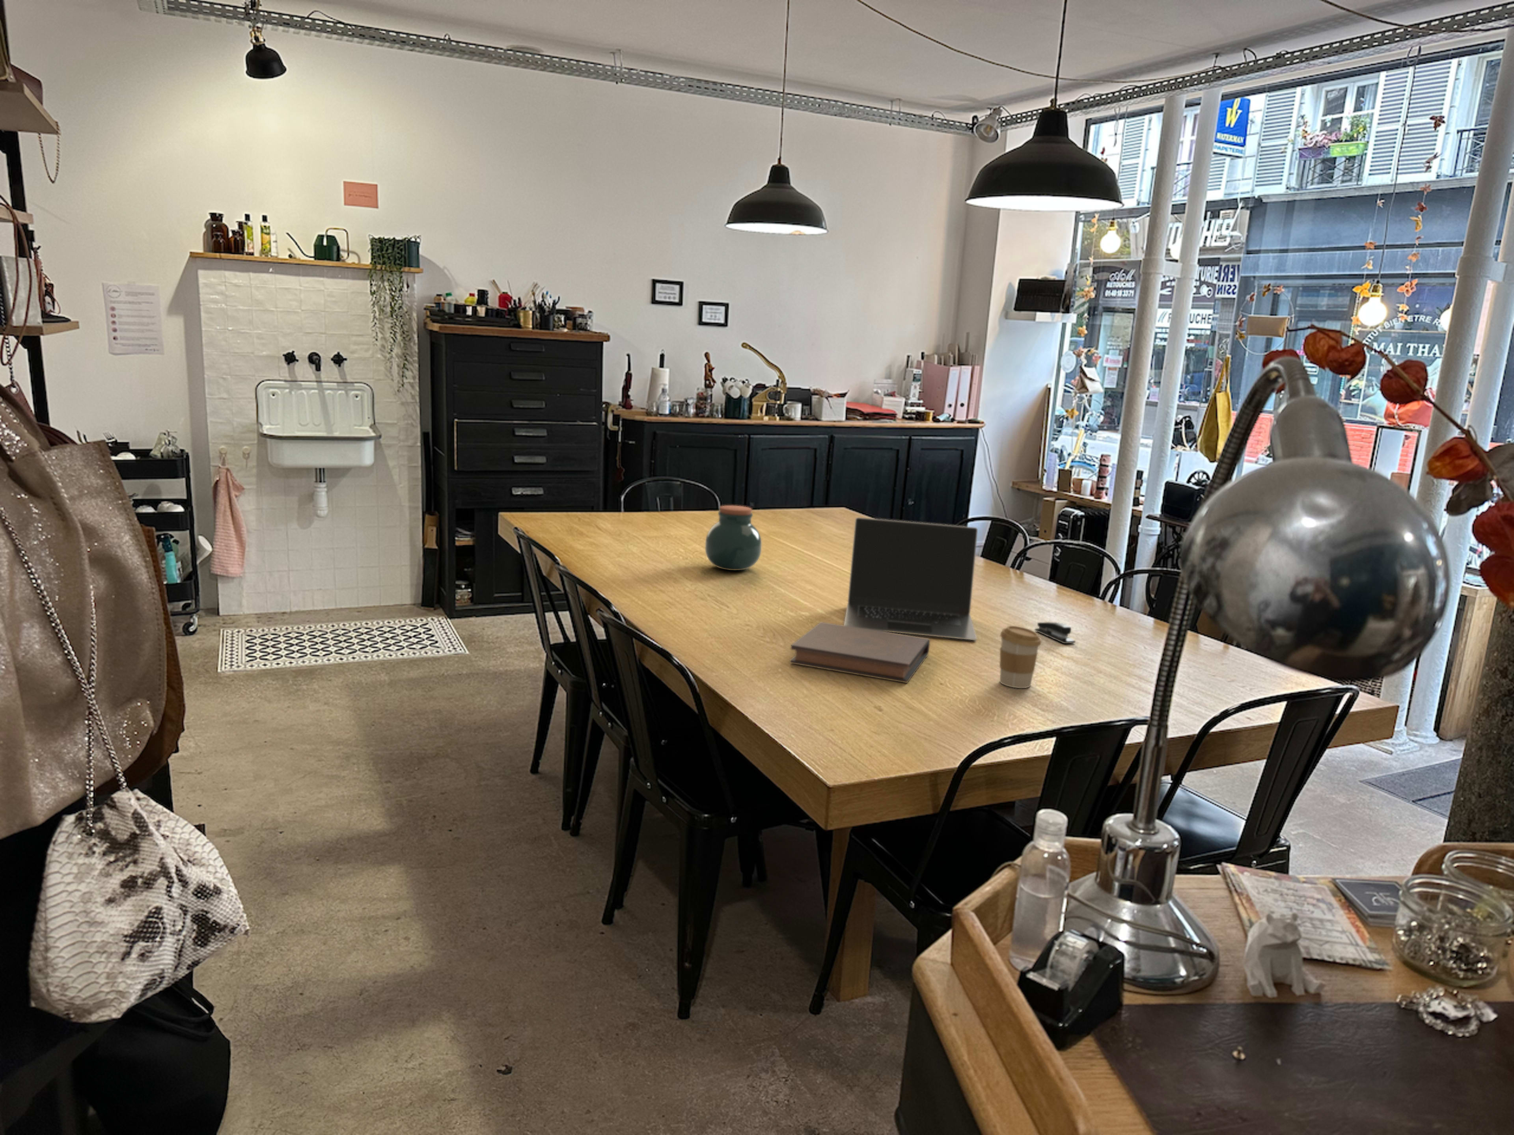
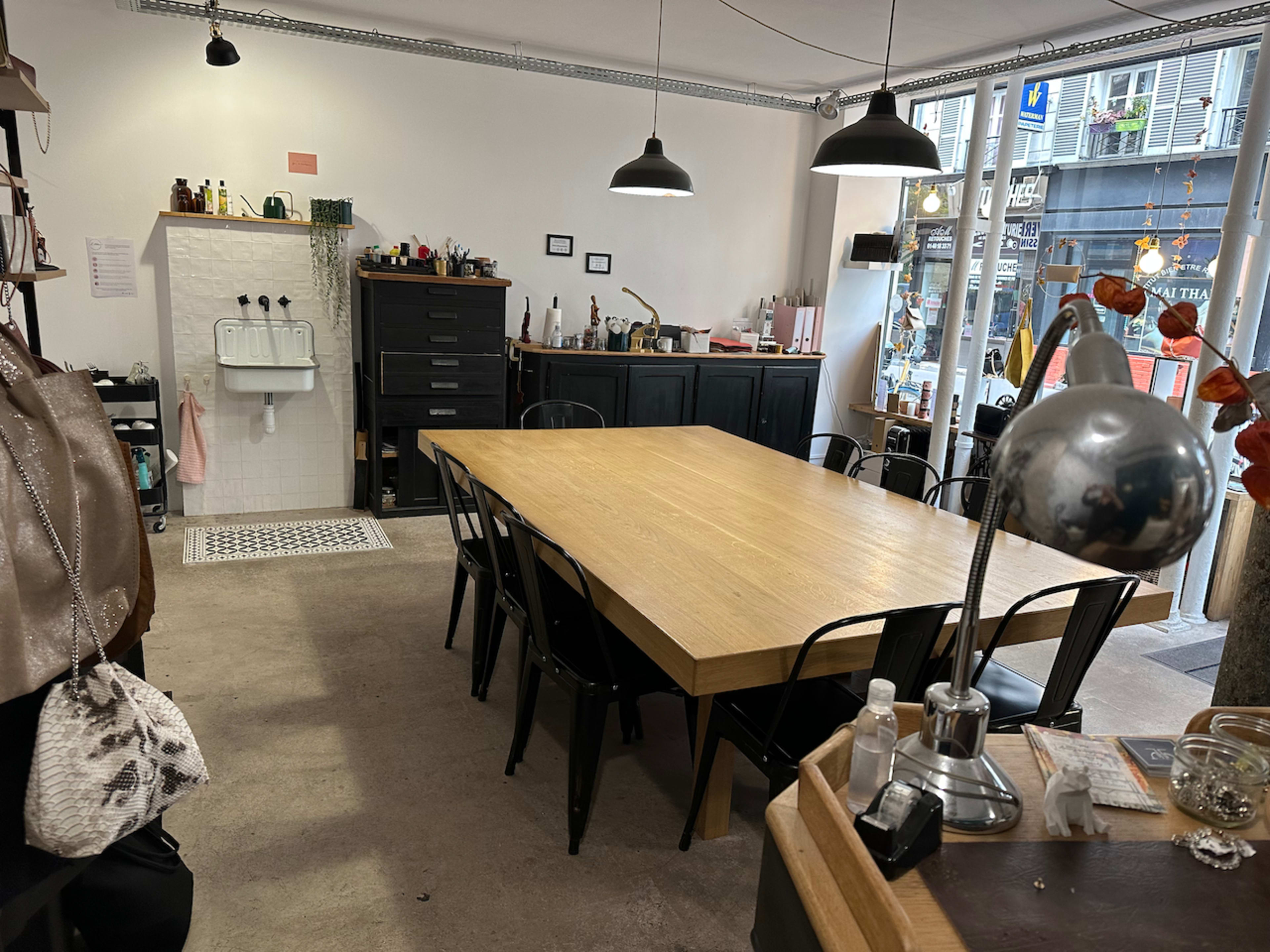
- jar (733, 538)
- stapler (1055, 629)
- laptop (913, 576)
- book (862, 650)
- coffee cup (1018, 656)
